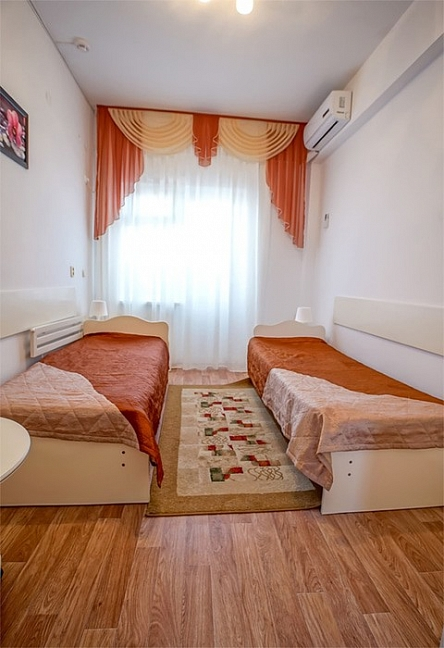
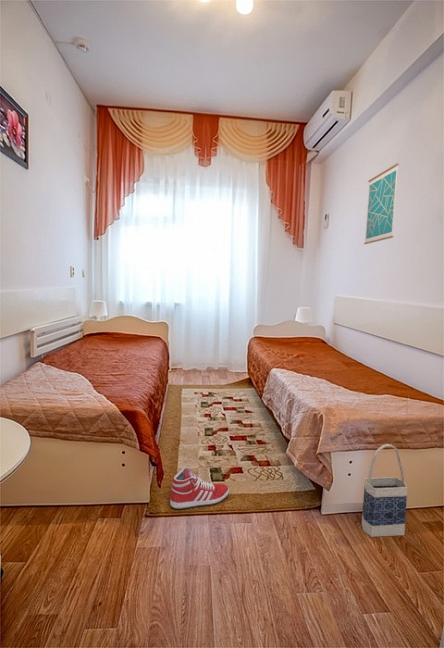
+ sneaker (200, 484)
+ bag (385, 487)
+ wall art (380, 207)
